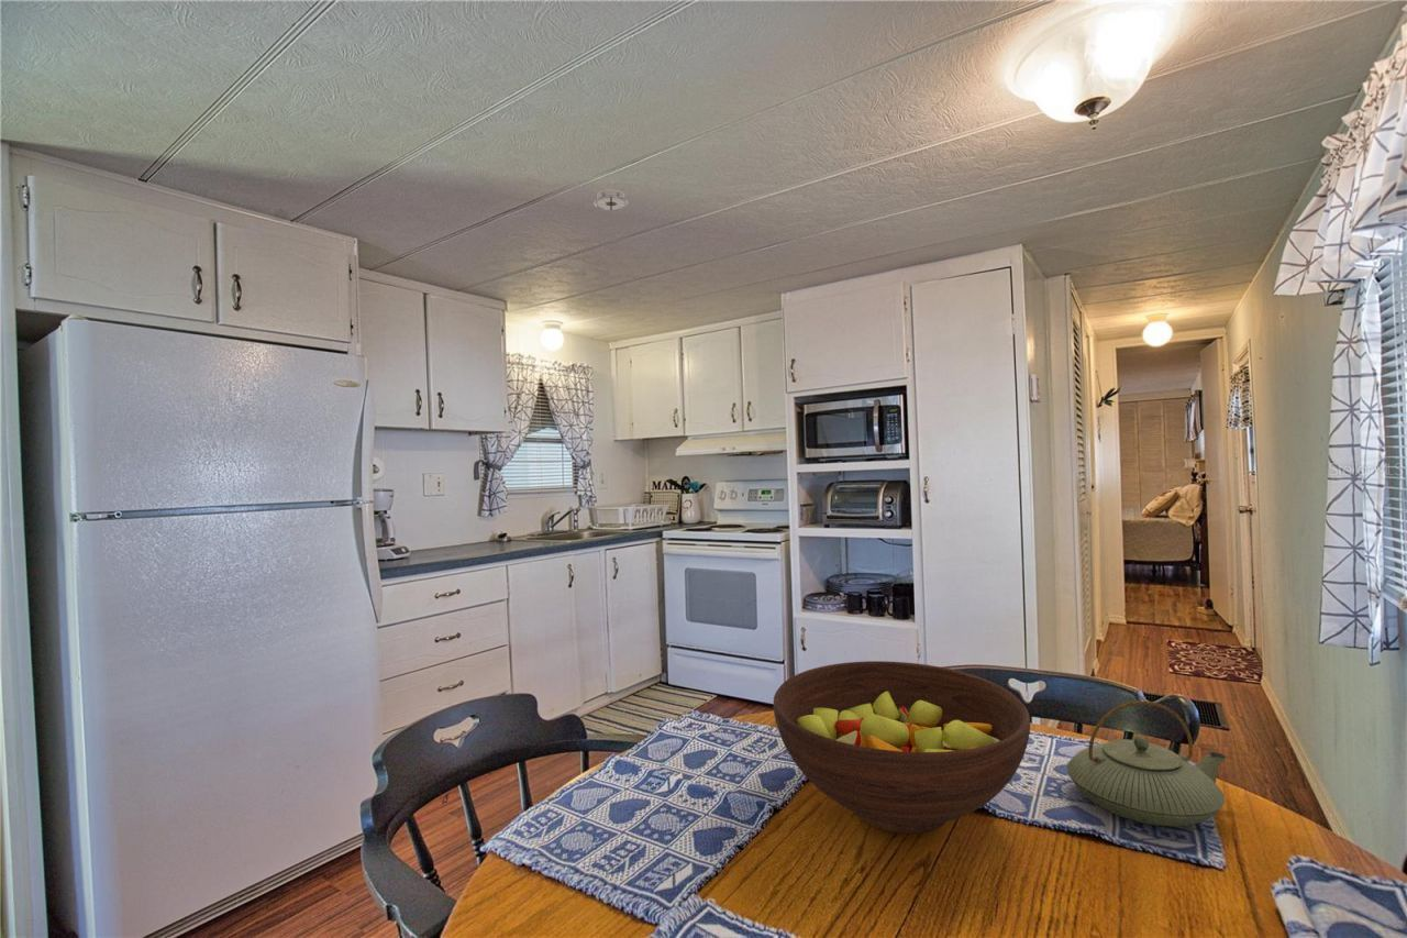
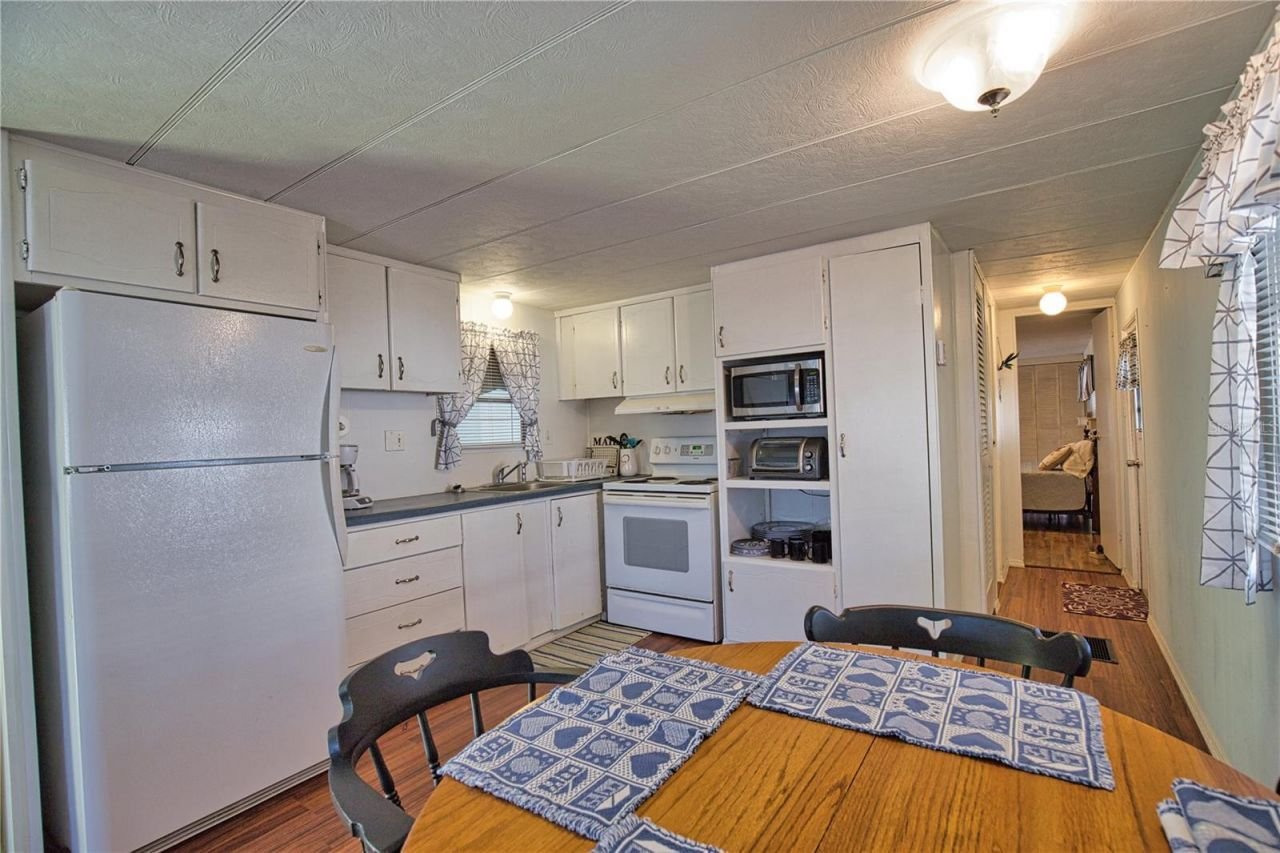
- fruit bowl (896, 753)
- smoke detector (609, 200)
- teapot (1150, 752)
